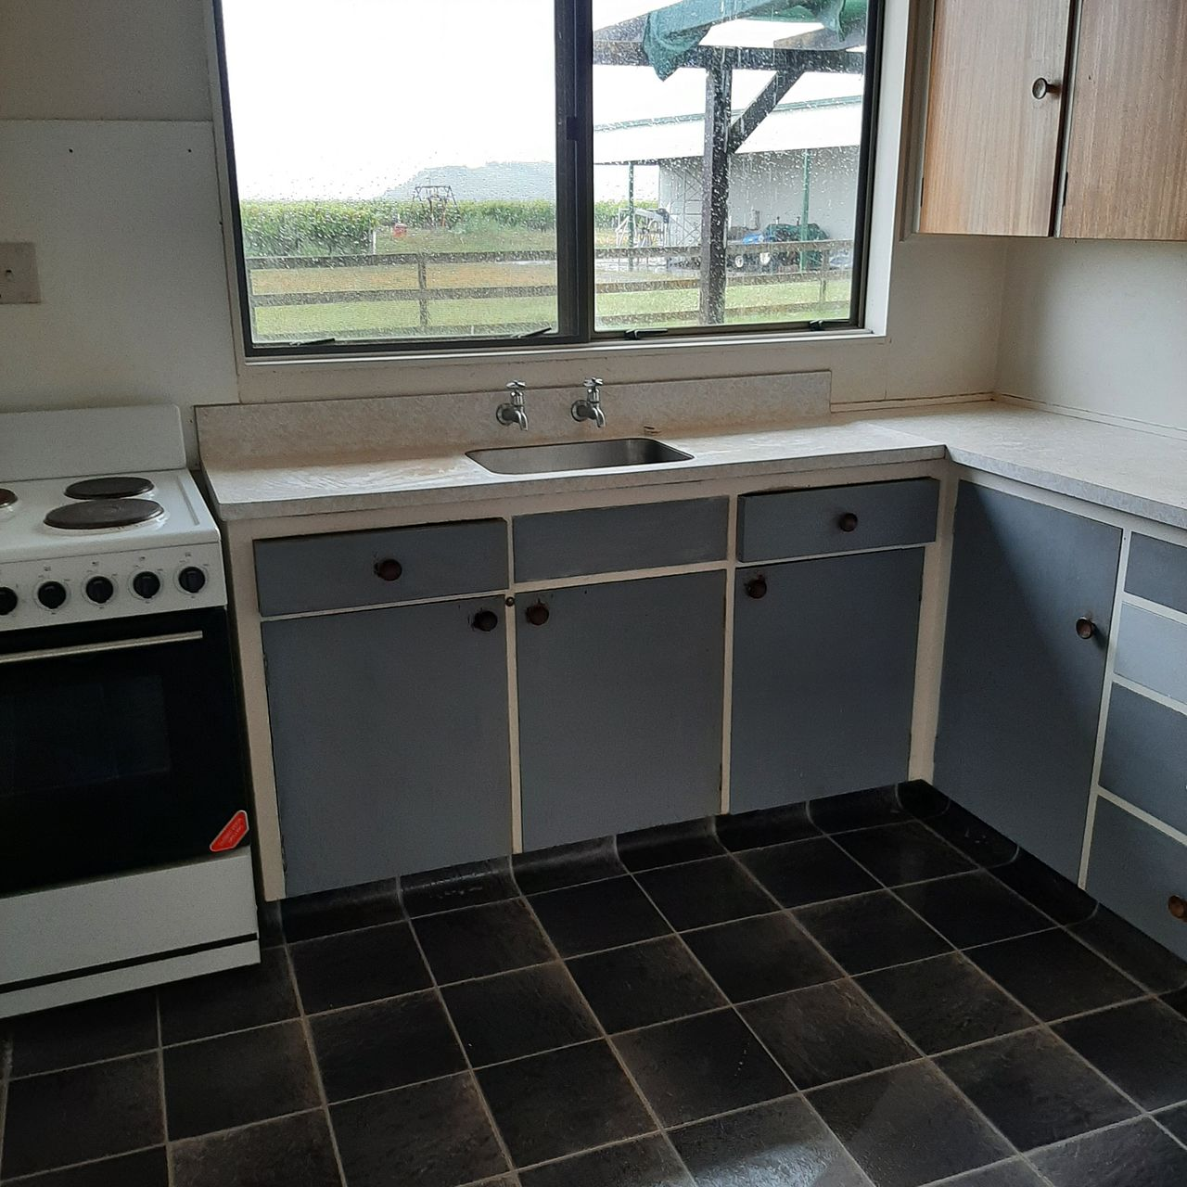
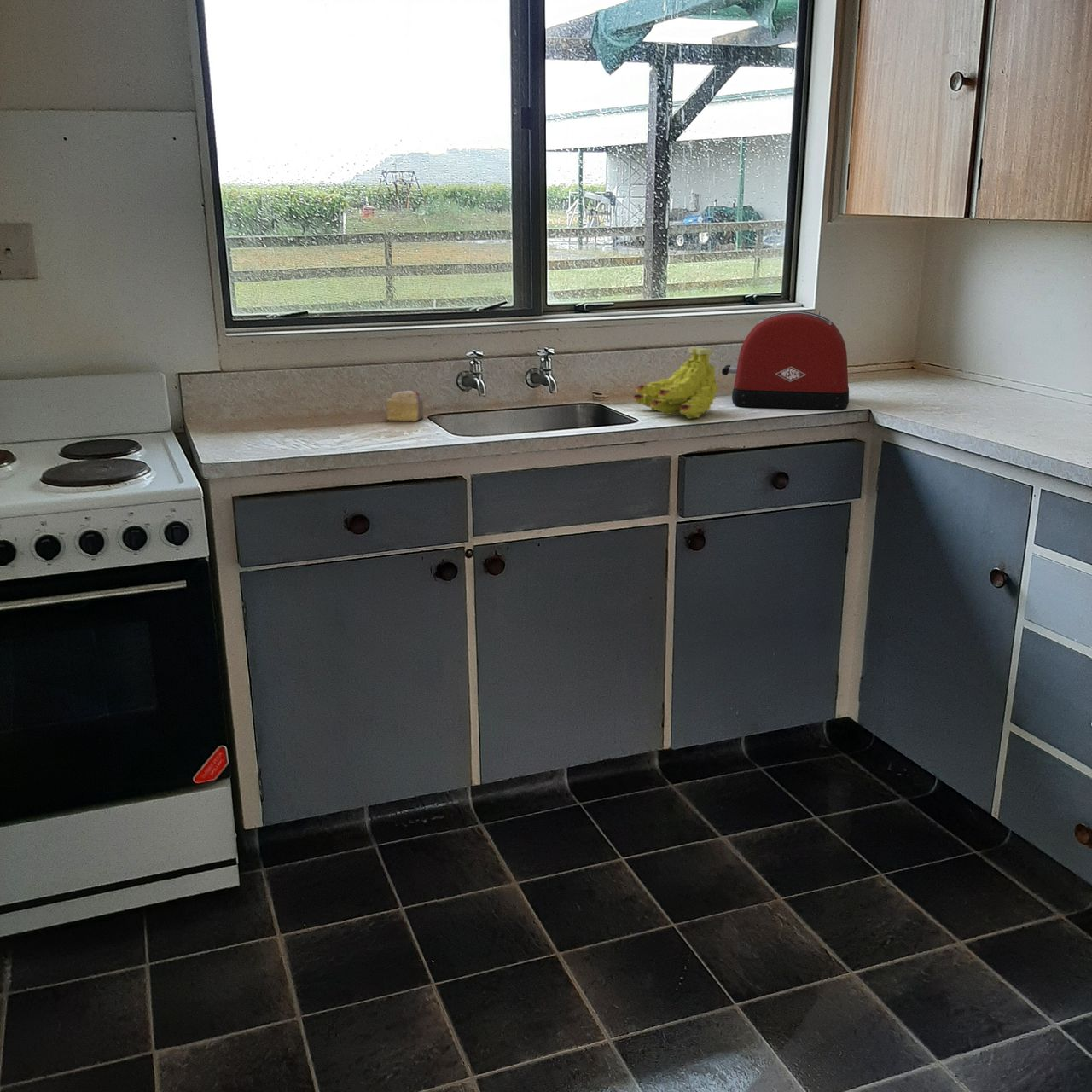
+ cake slice (404, 405)
+ fruit (677, 381)
+ toaster (793, 357)
